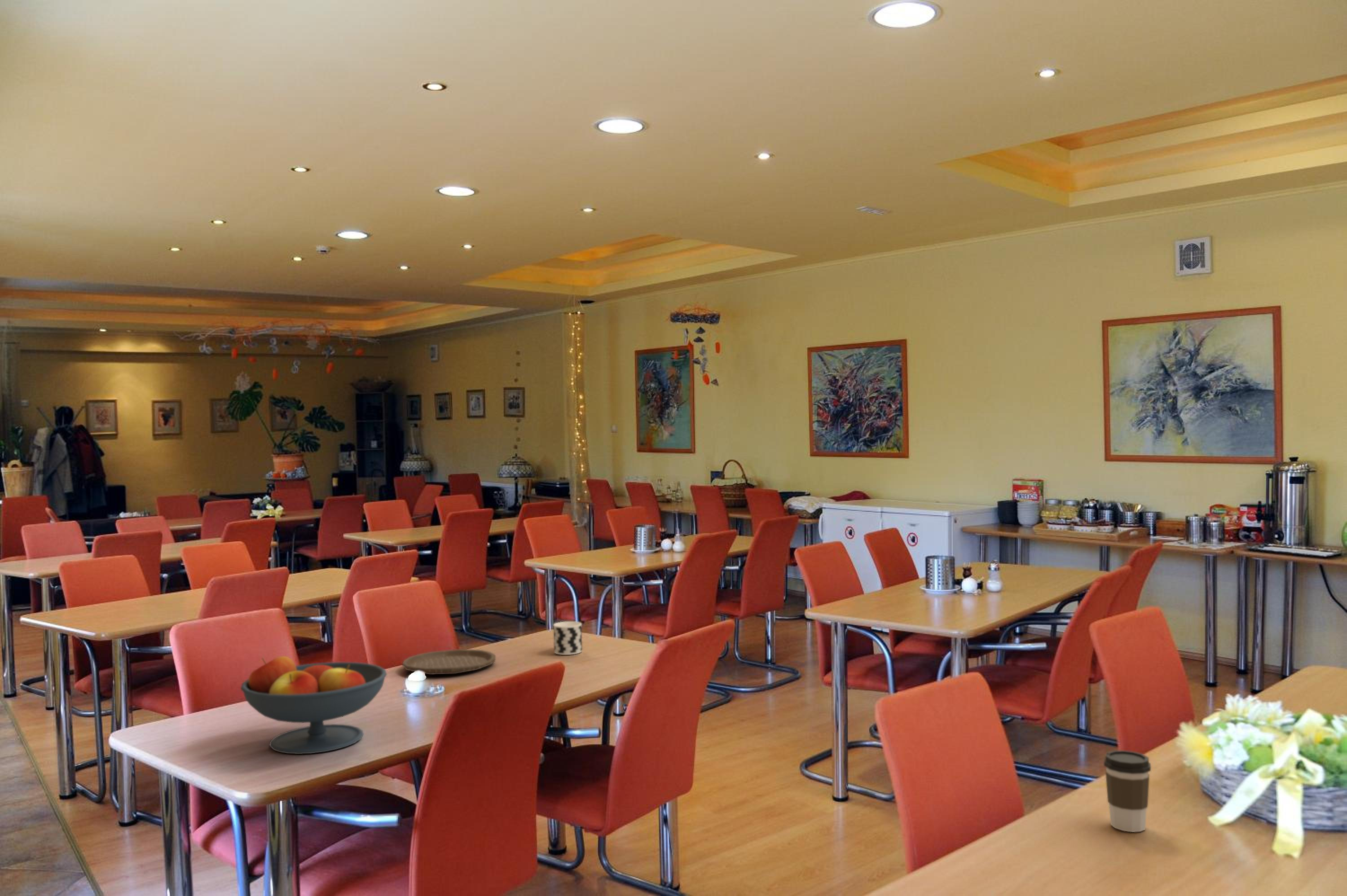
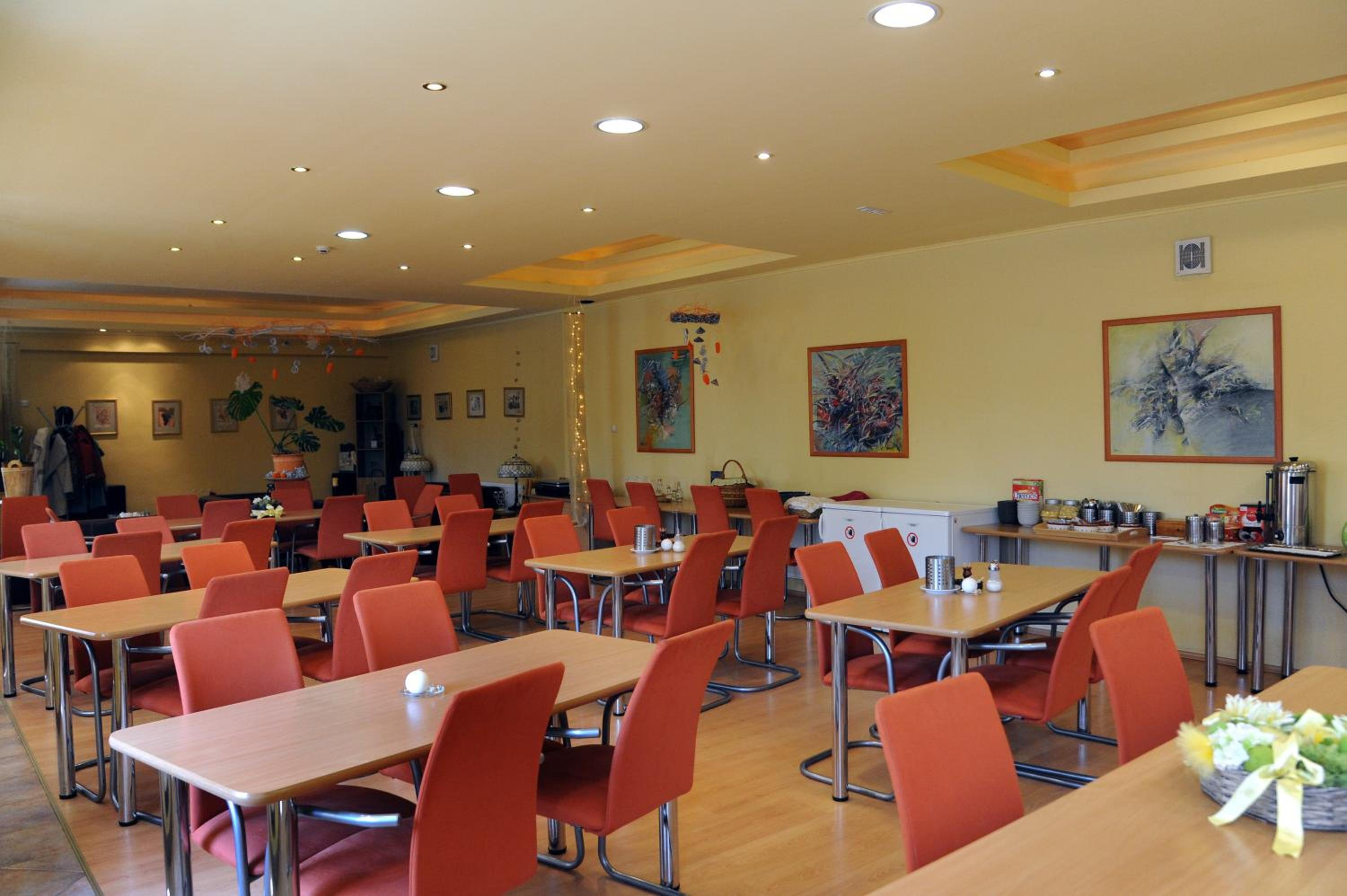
- plate (449, 662)
- coffee cup (1127, 791)
- cup (567, 637)
- fruit bowl (316, 698)
